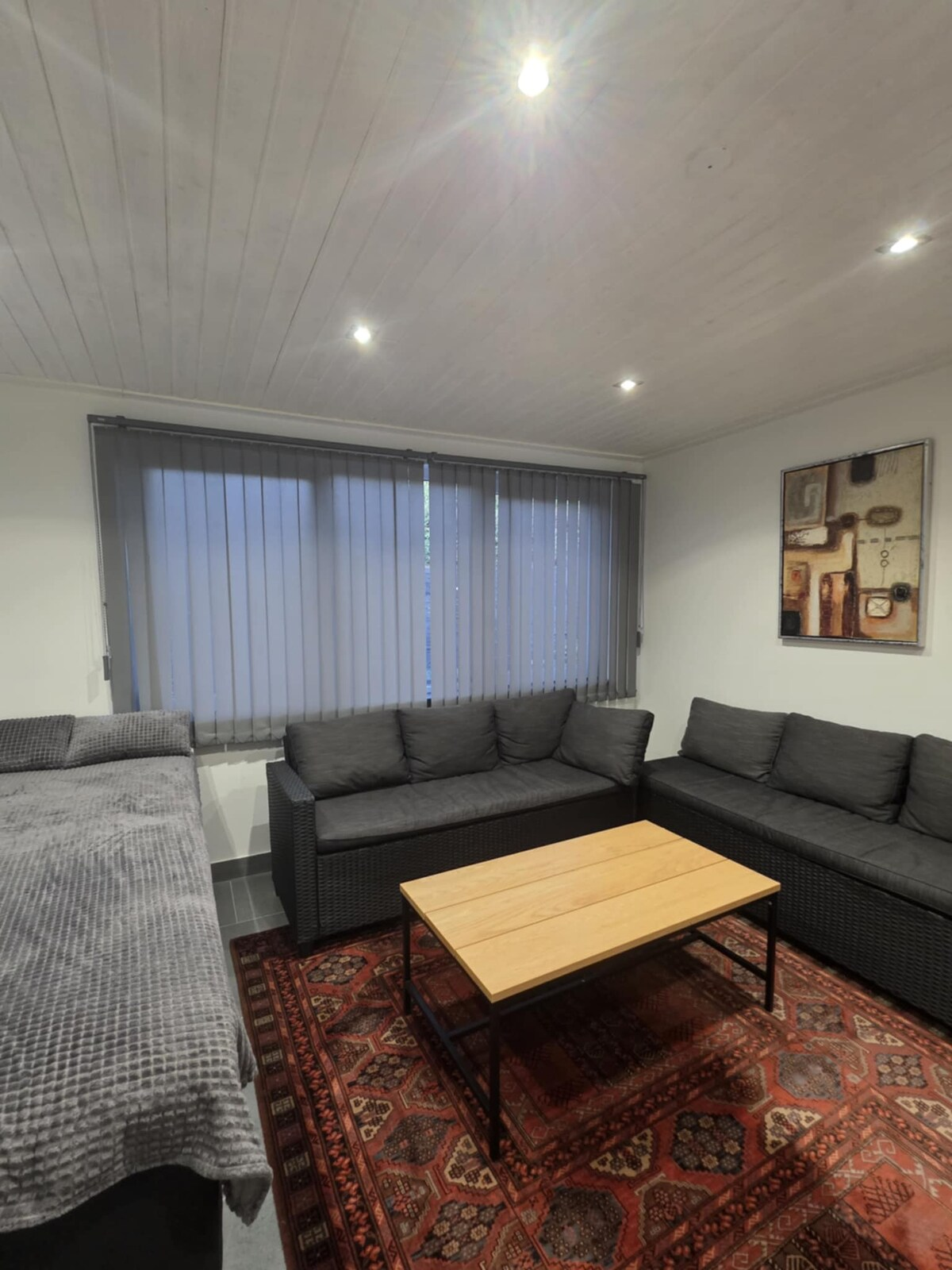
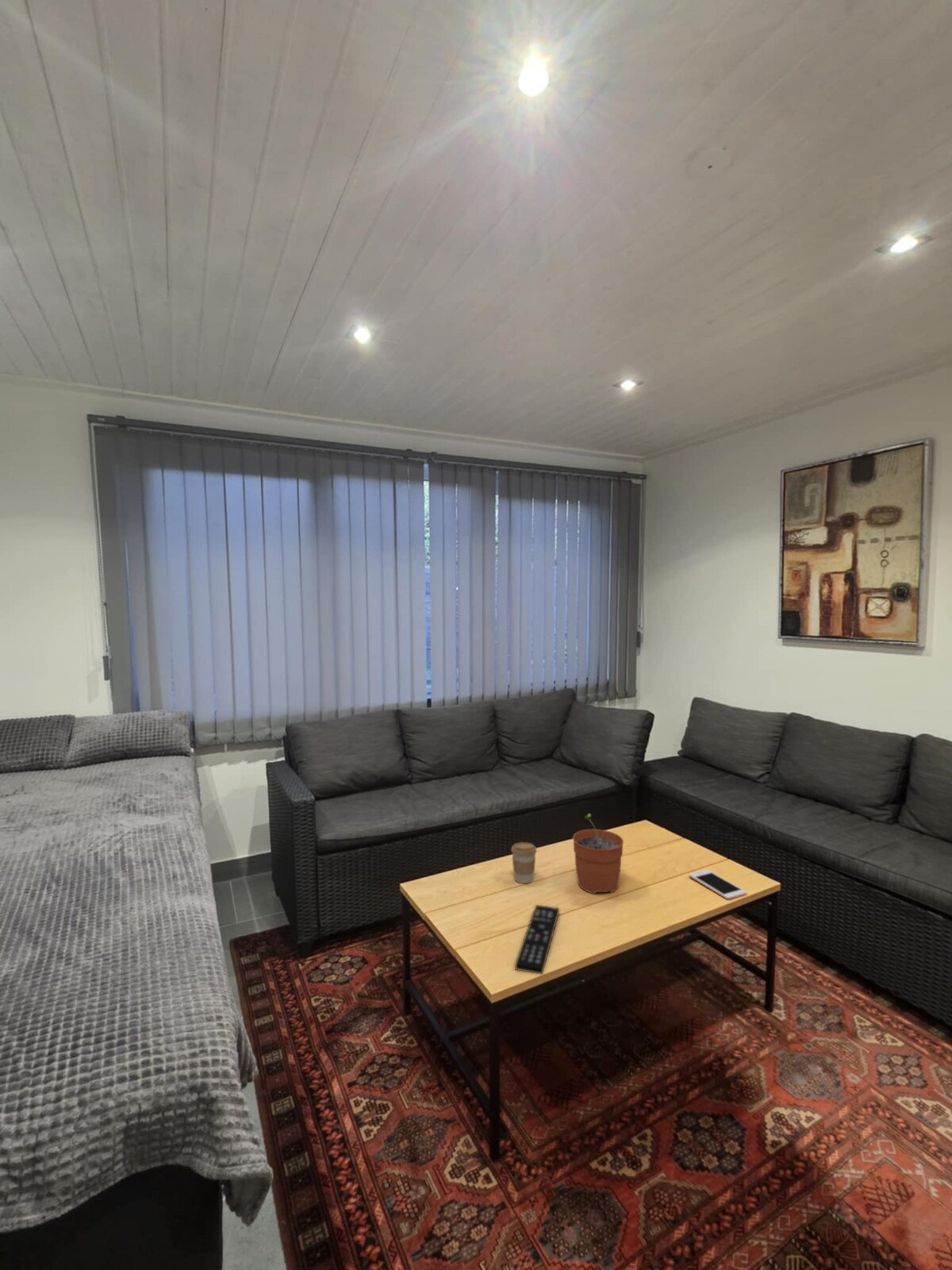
+ coffee cup (524, 861)
+ plant pot (597, 850)
+ remote control (539, 935)
+ cell phone (716, 883)
